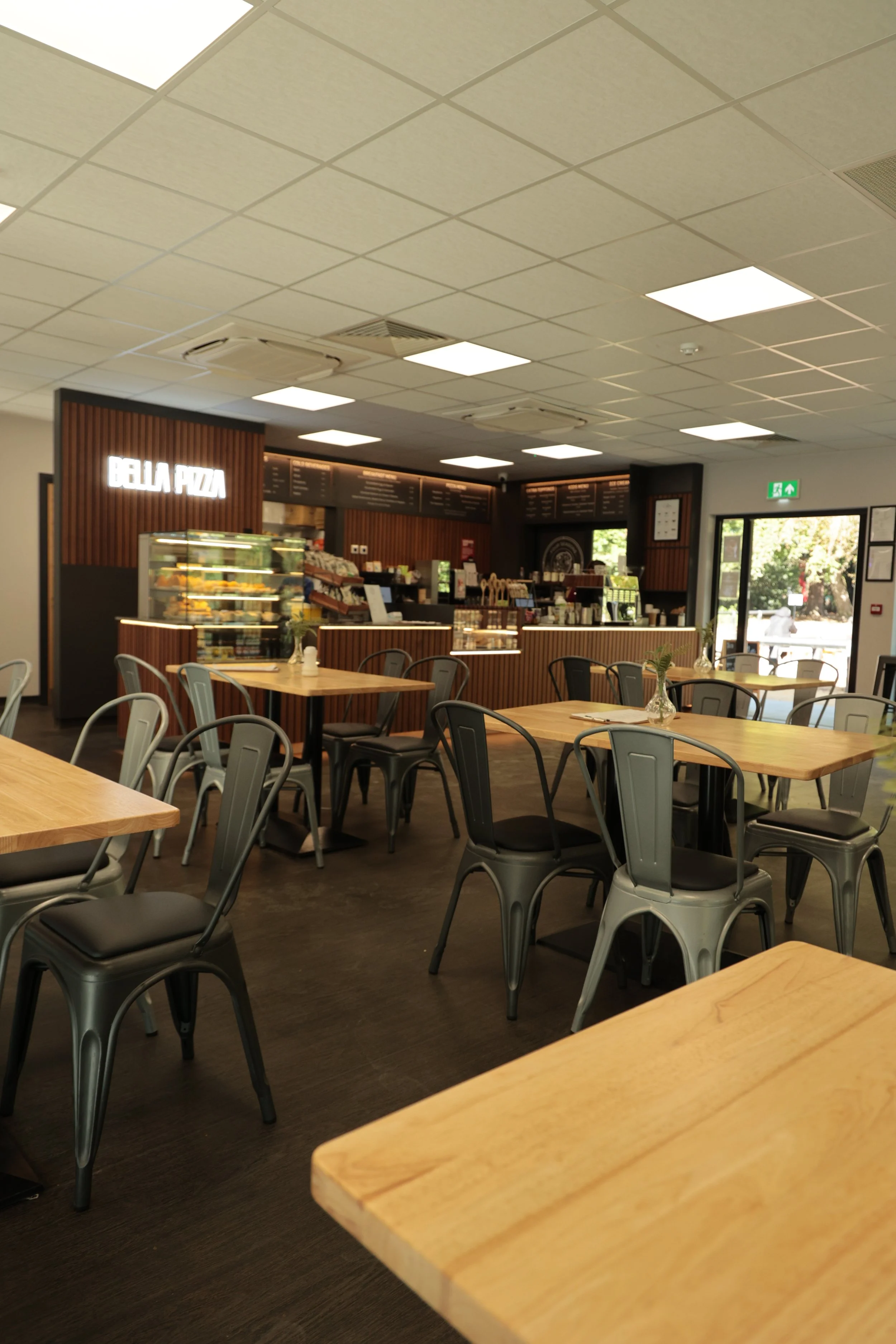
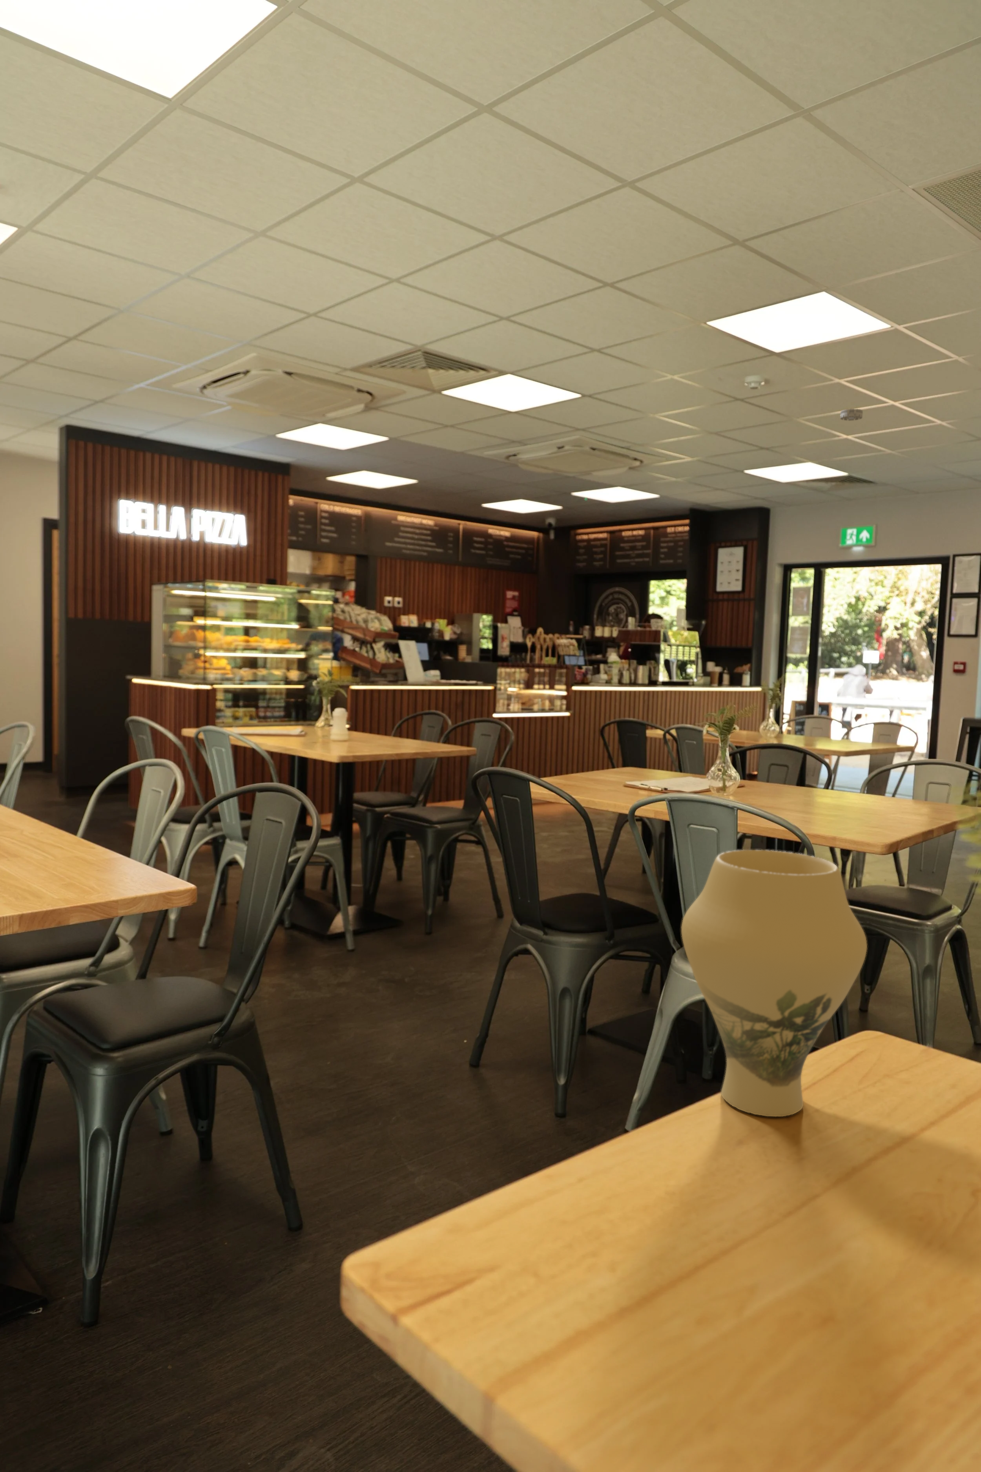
+ smoke detector (851, 414)
+ vase (769, 981)
